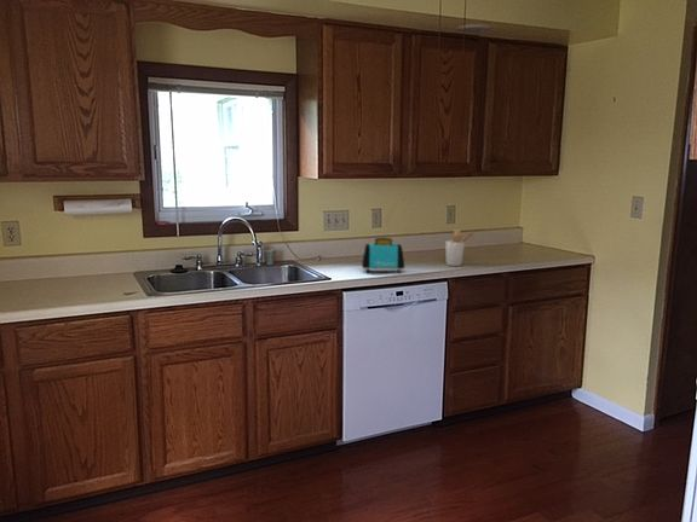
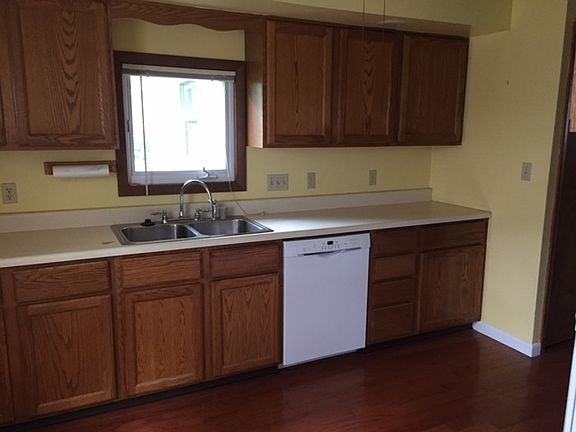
- toaster (382, 255)
- utensil holder (460, 246)
